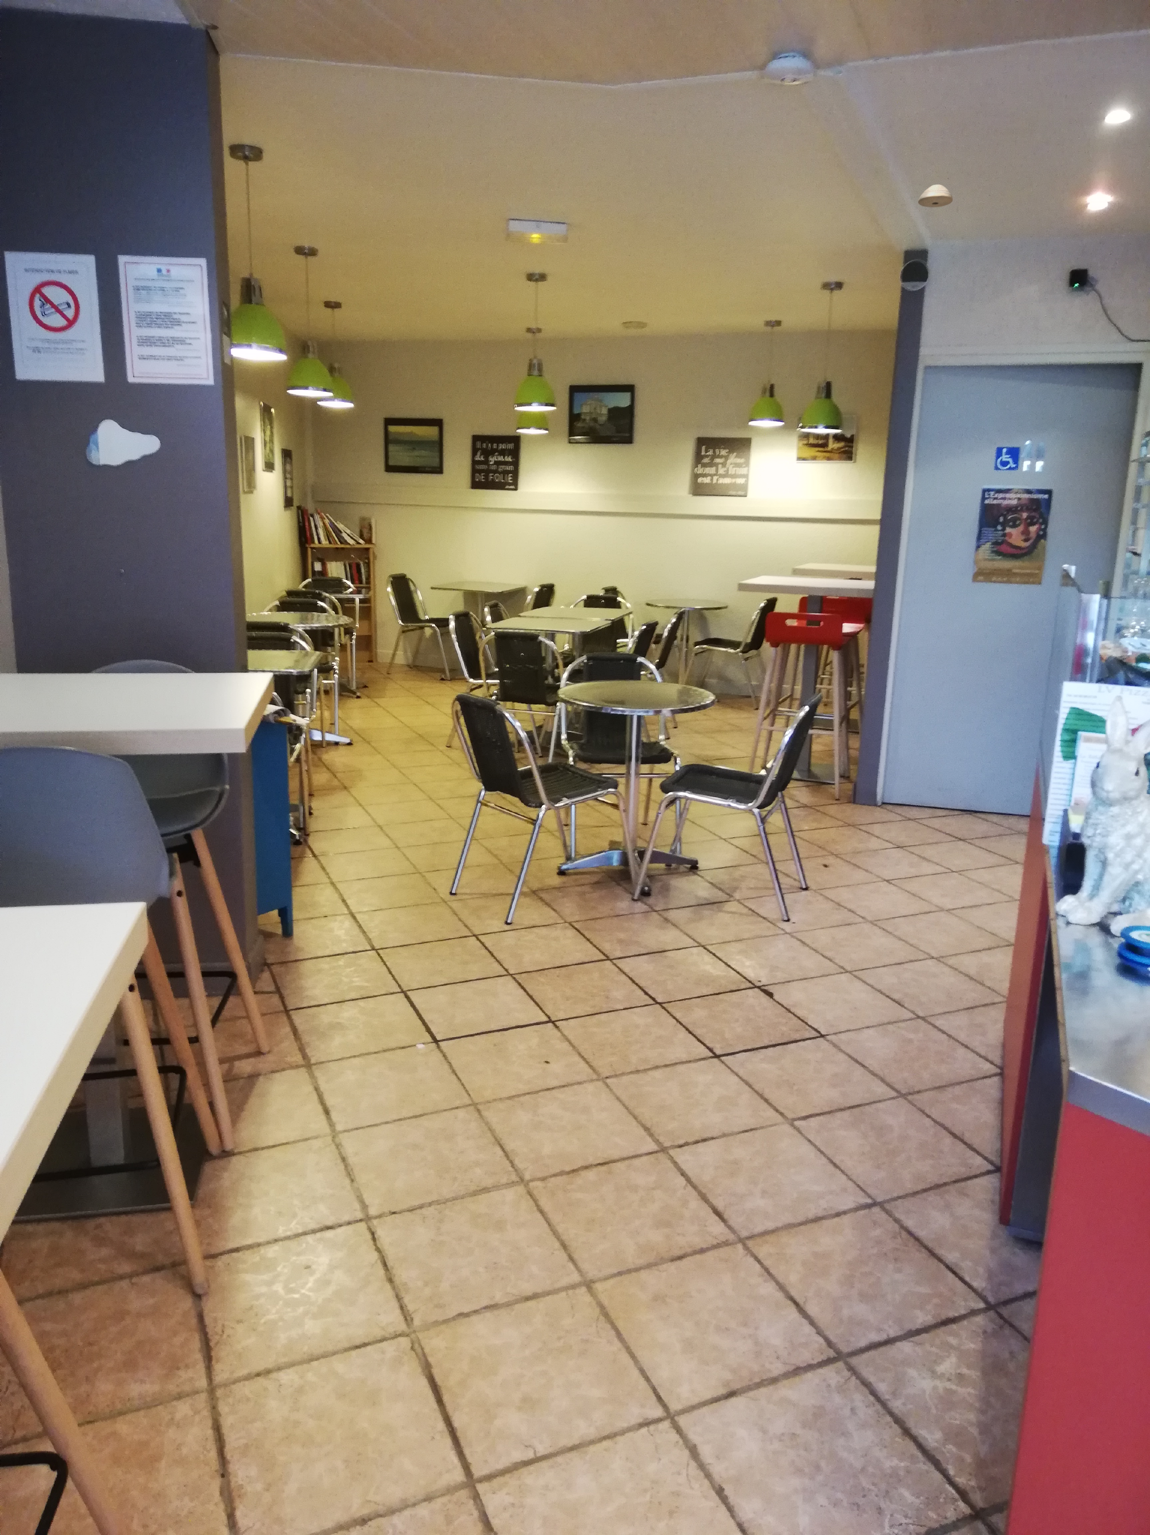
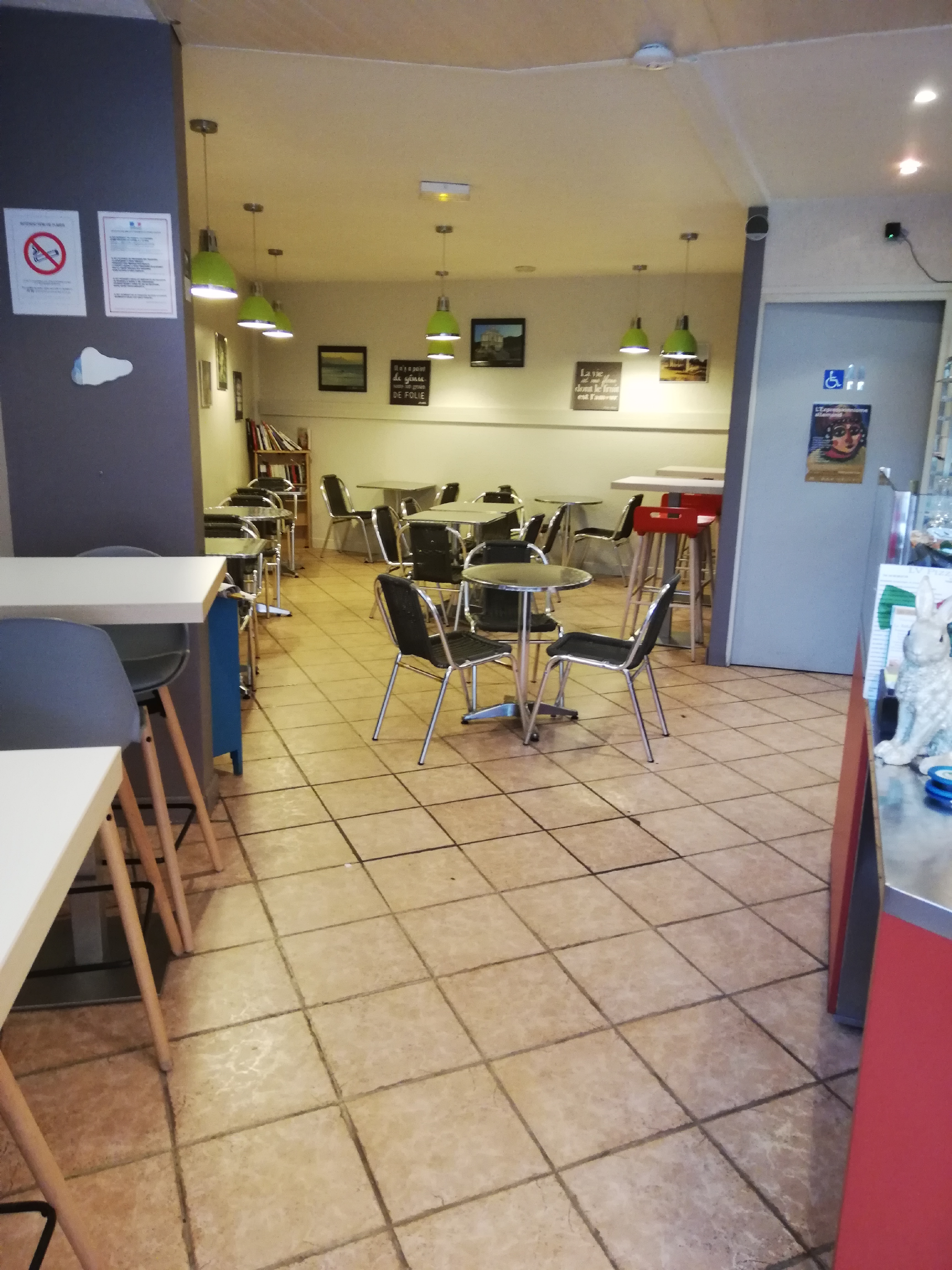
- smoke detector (936, 195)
